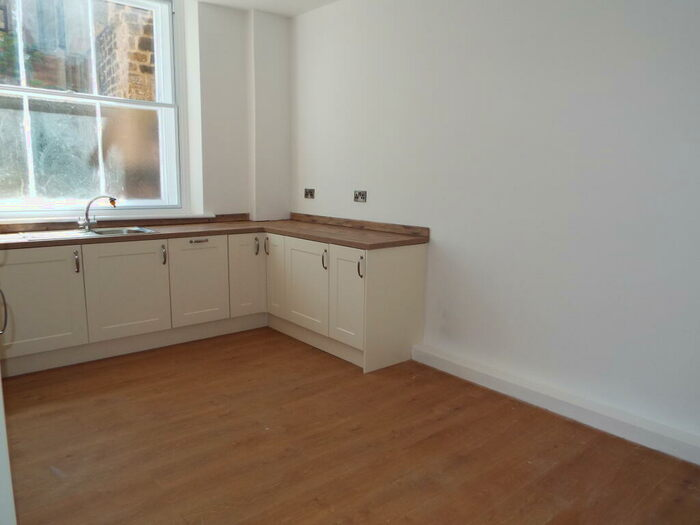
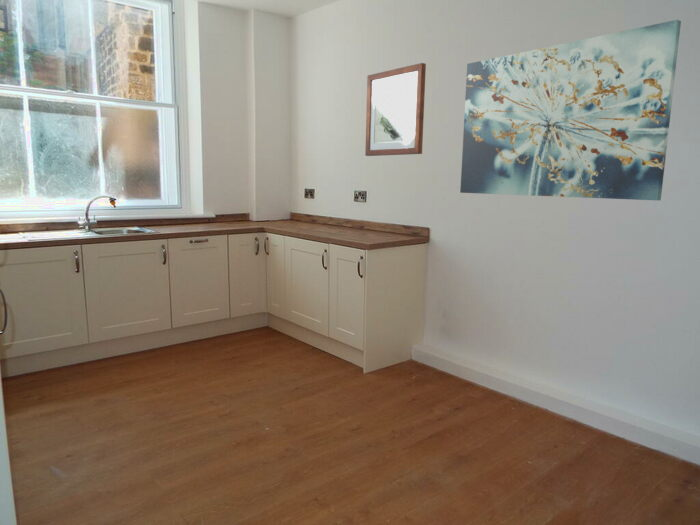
+ wall art (393, 112)
+ wall art (550, 122)
